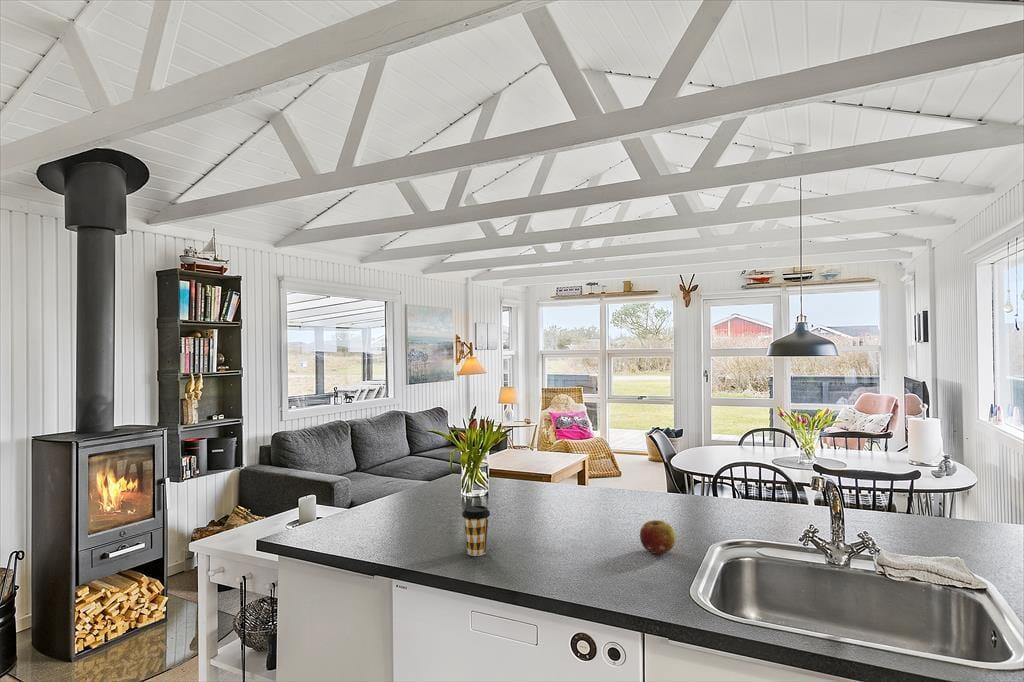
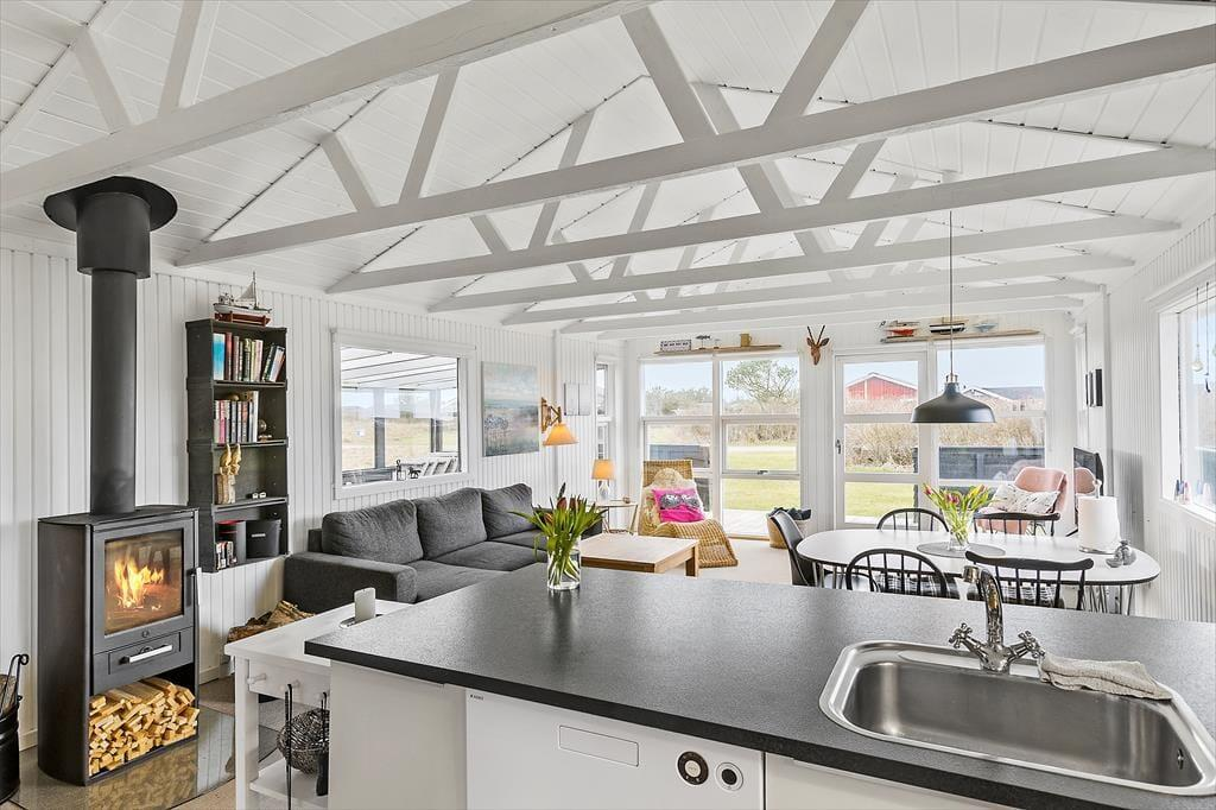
- coffee cup (476, 530)
- fruit (657, 536)
